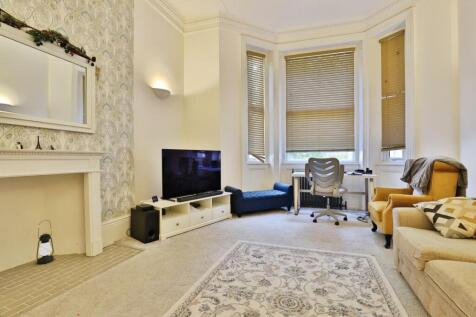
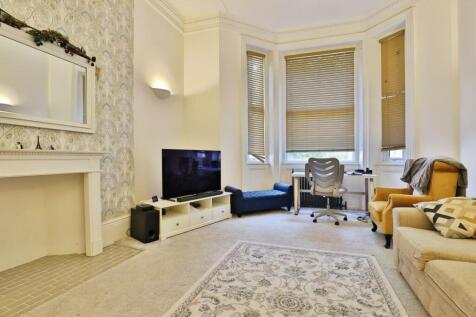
- lantern (45, 240)
